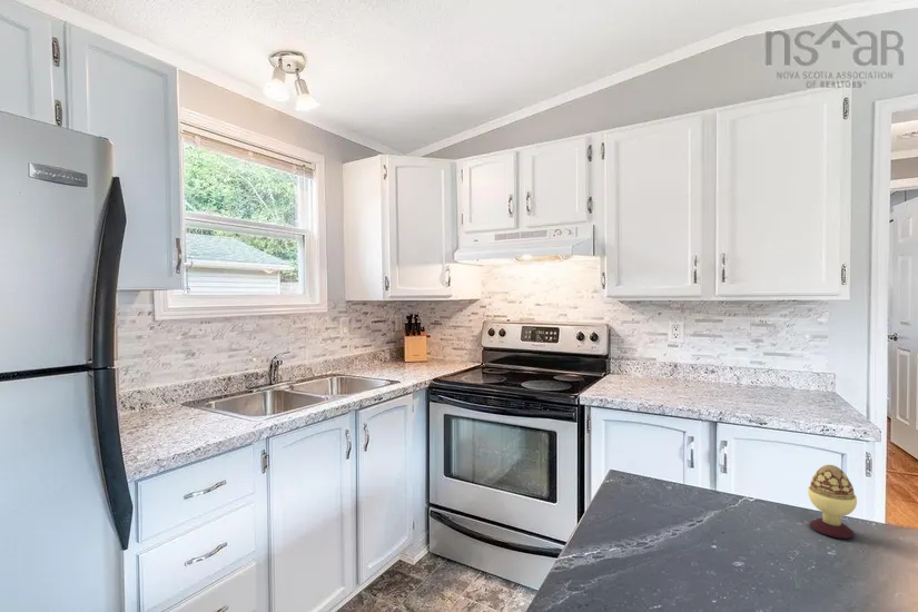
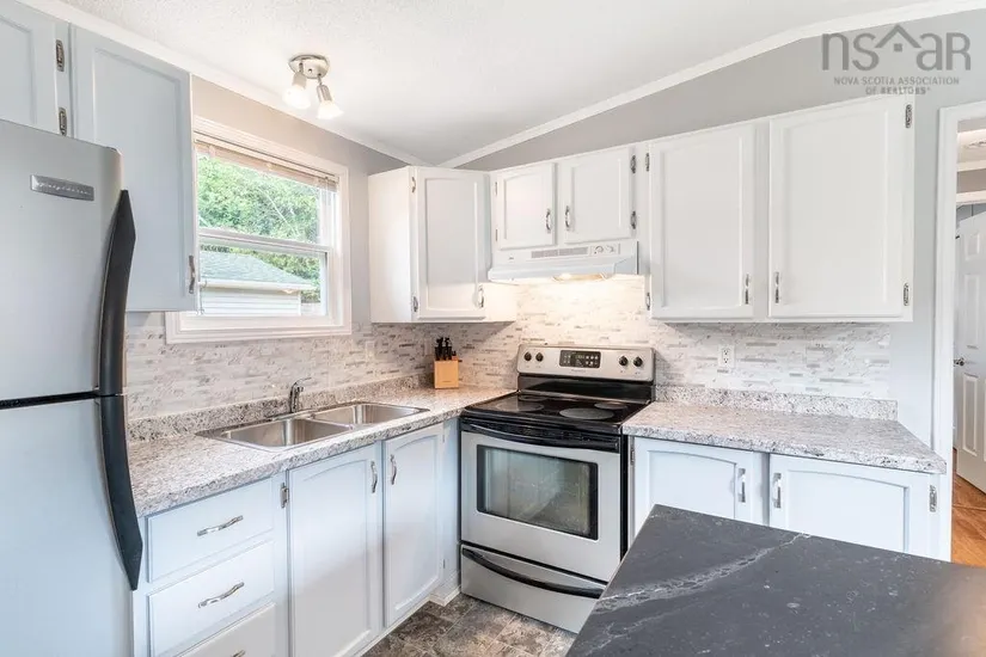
- decorative egg (831, 497)
